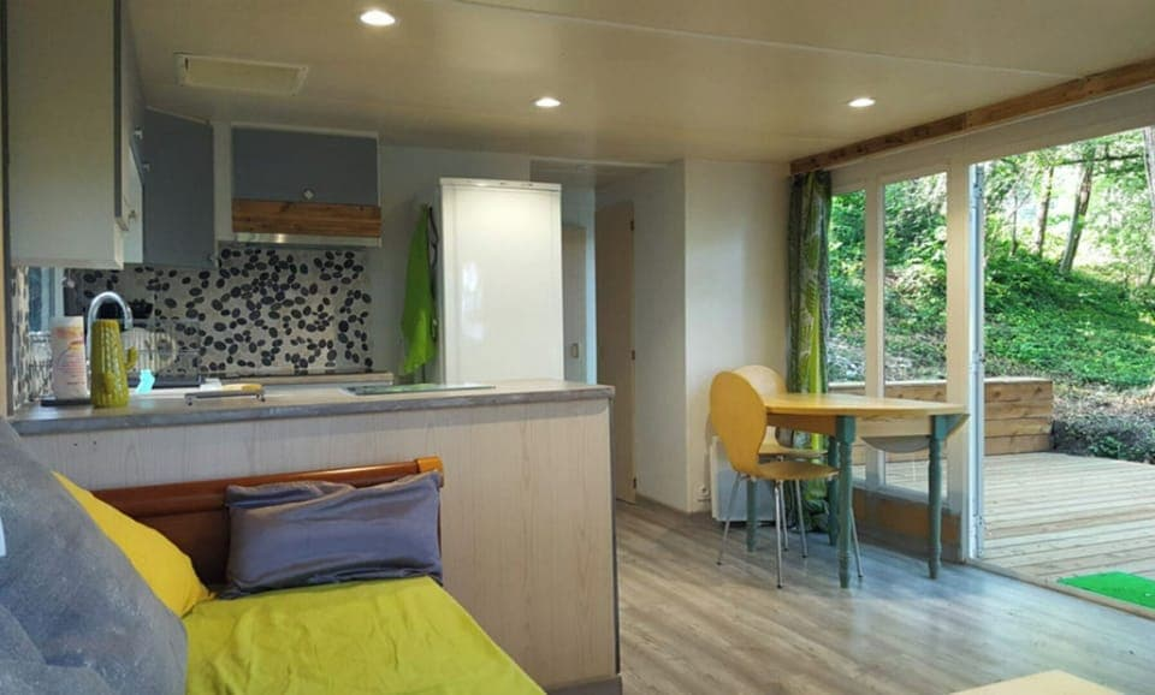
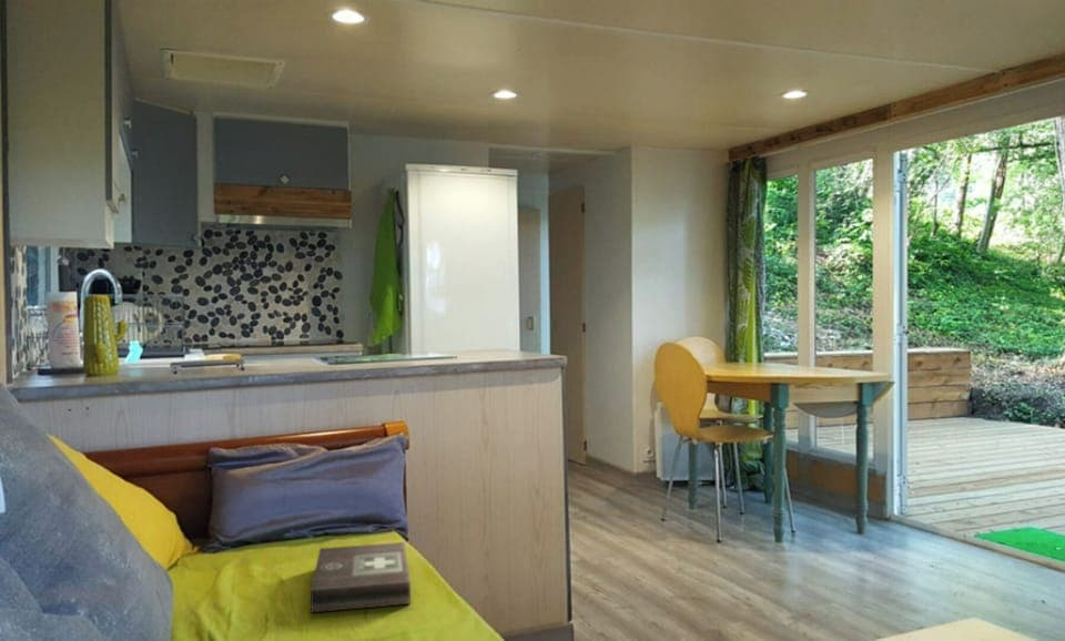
+ first aid kit (362, 573)
